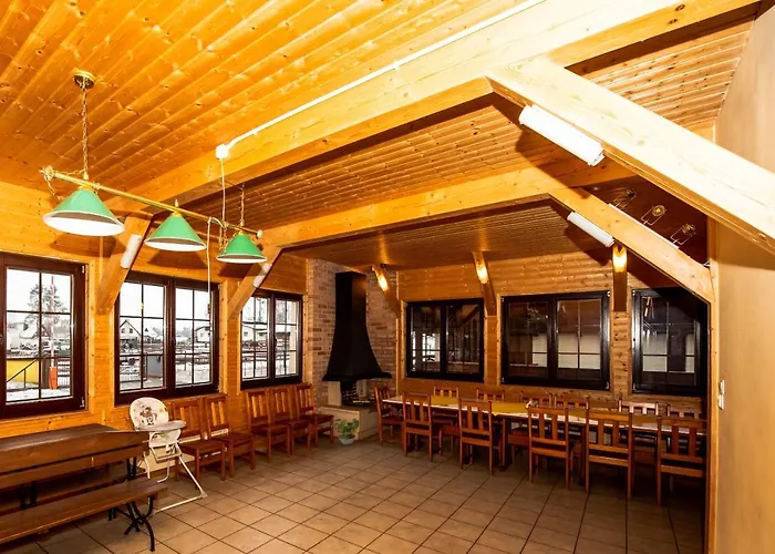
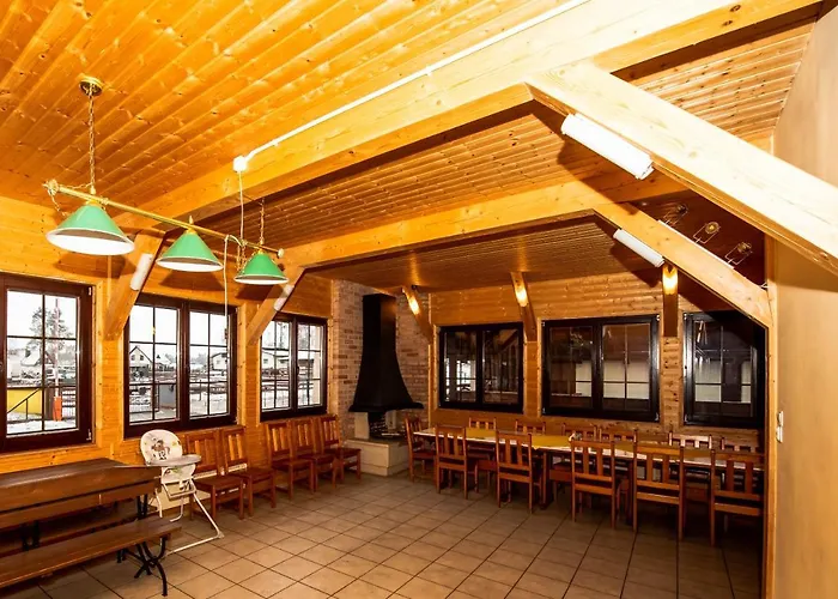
- potted plant (345, 430)
